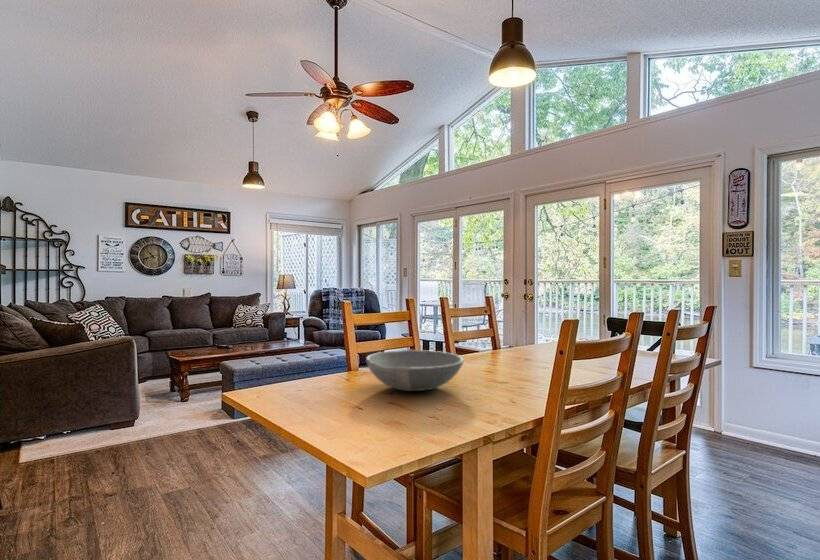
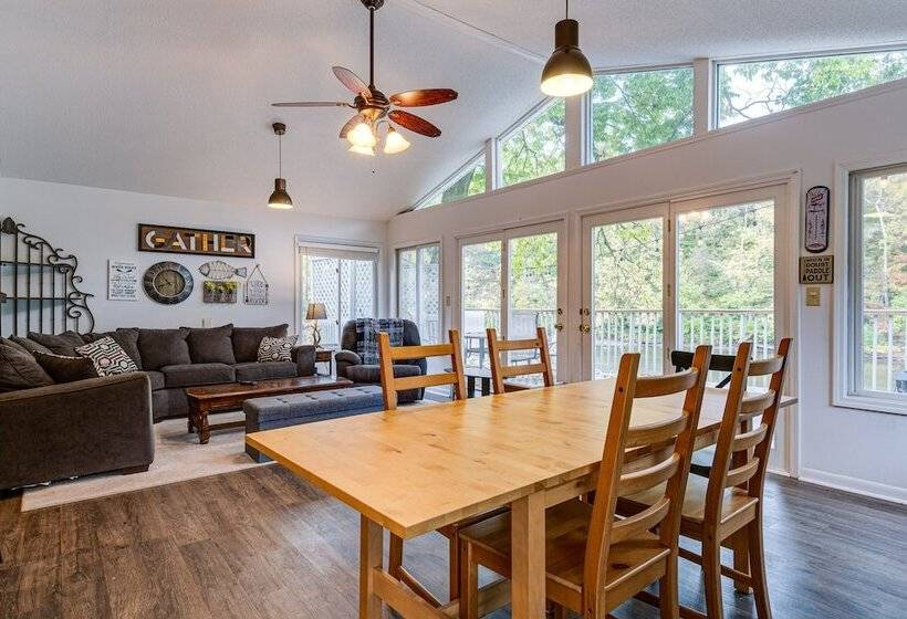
- bowl (415, 372)
